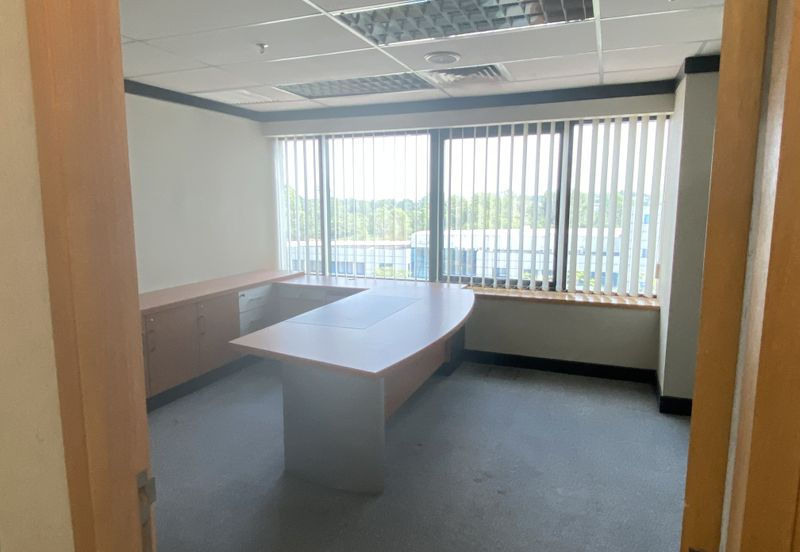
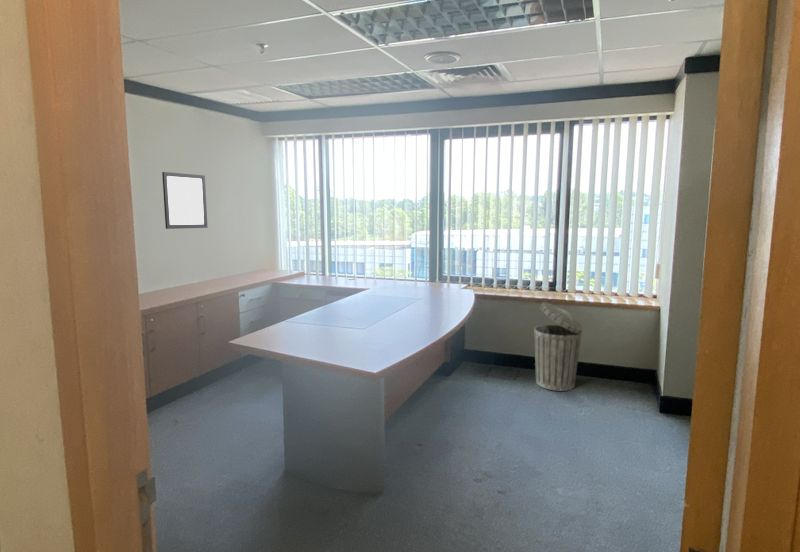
+ trash can (557, 344)
+ wall art (185, 201)
